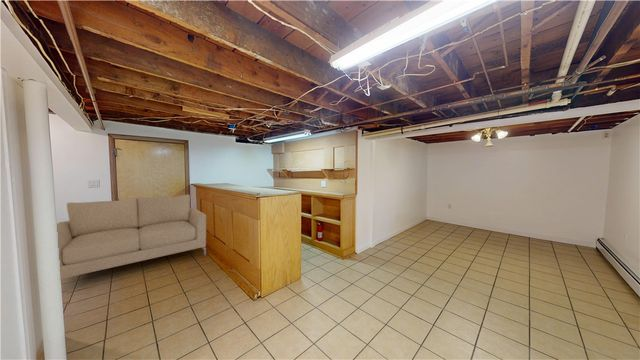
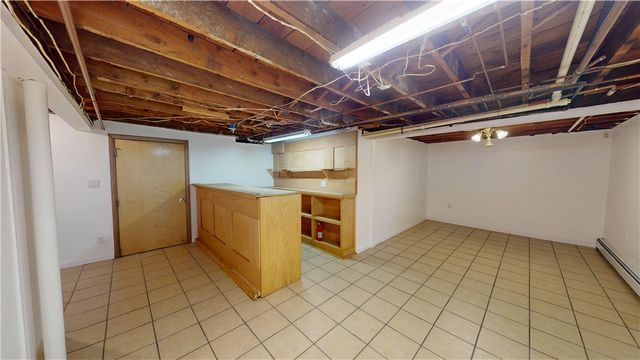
- sofa (138, 230)
